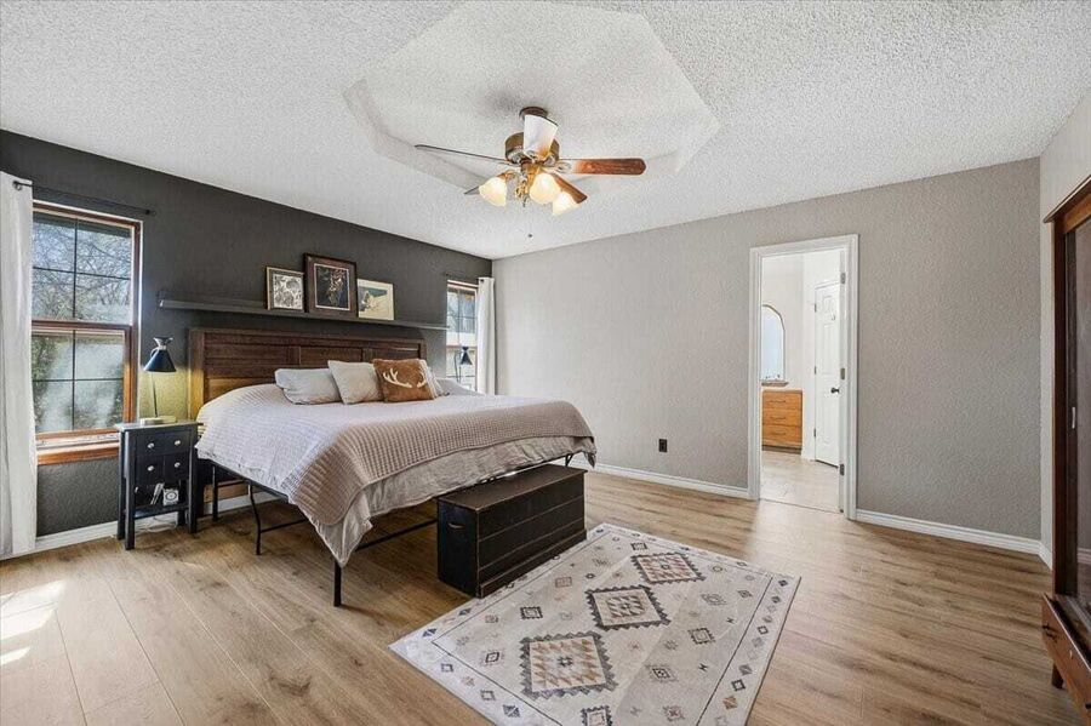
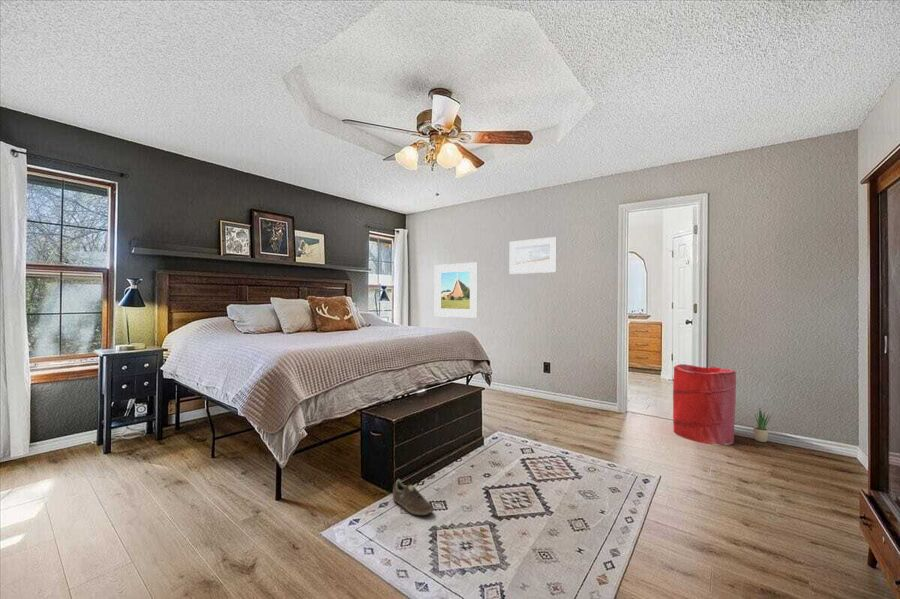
+ potted plant (762, 424)
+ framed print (532, 256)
+ laundry hamper (703, 400)
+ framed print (455, 290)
+ sneaker (410, 496)
